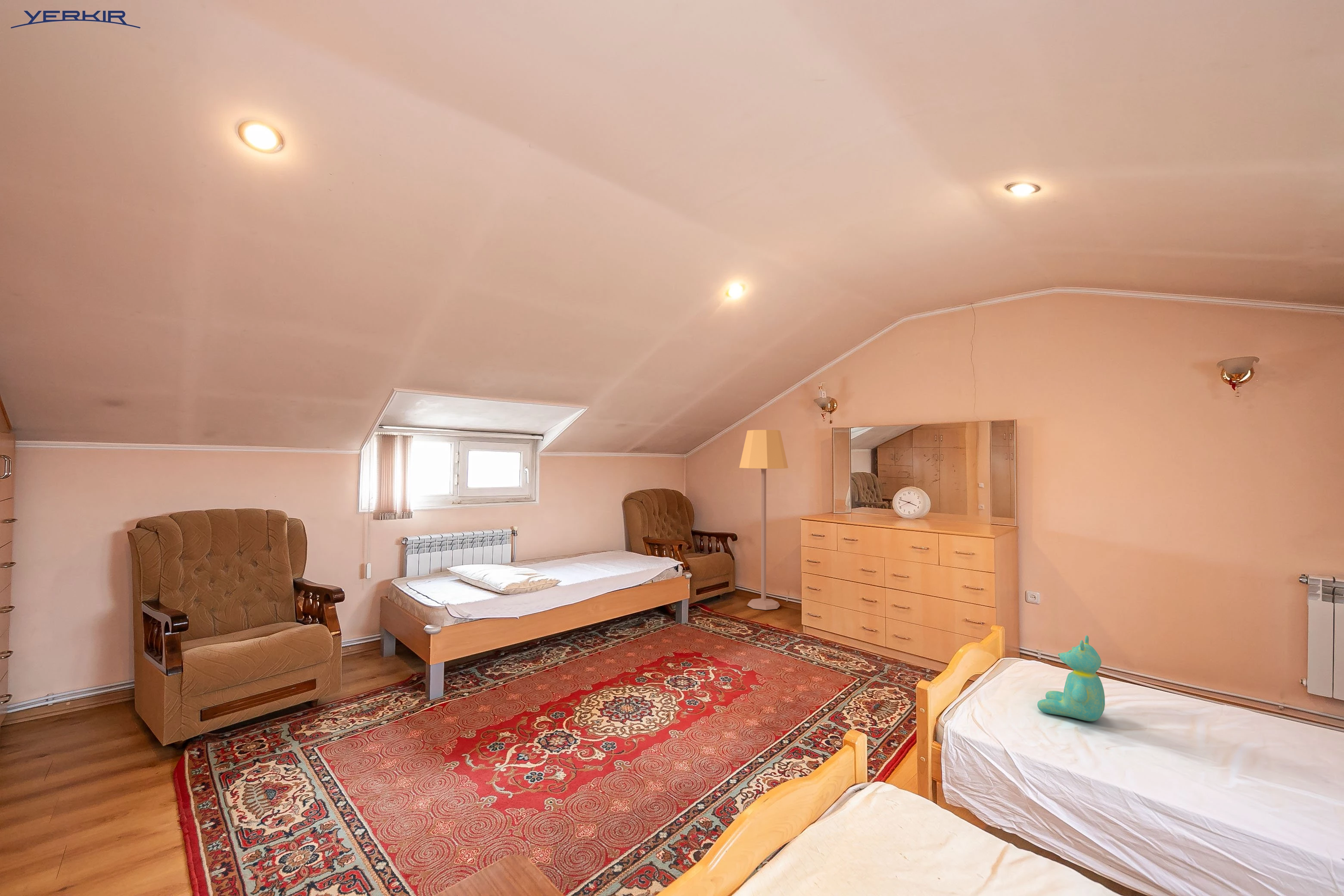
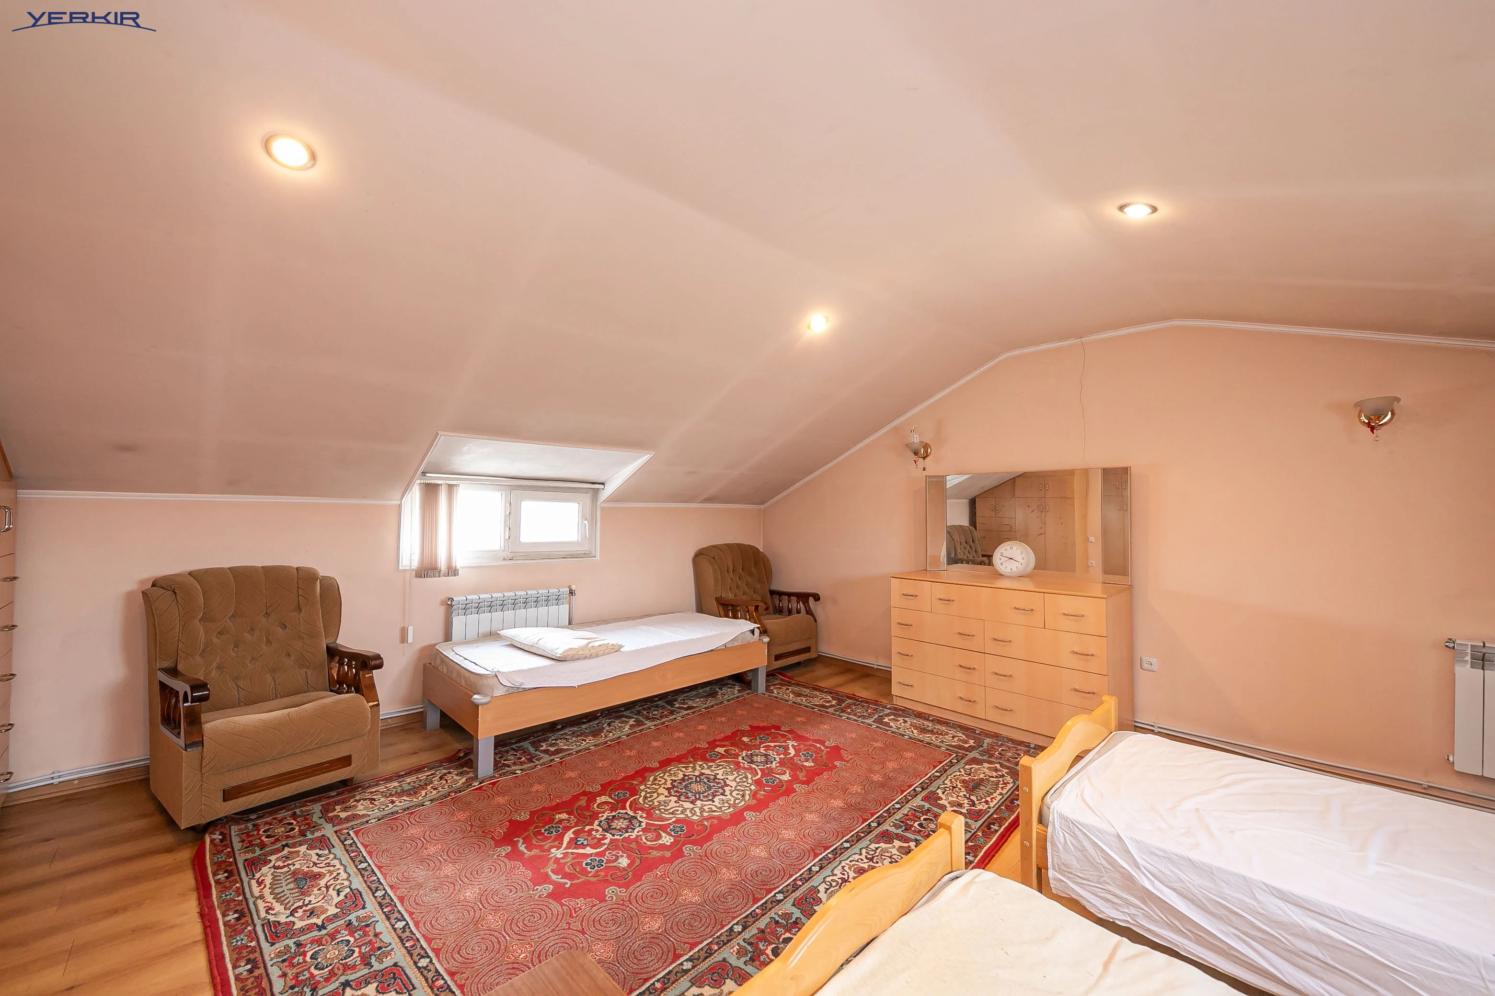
- teddy bear (1071, 675)
- lamp (763, 518)
